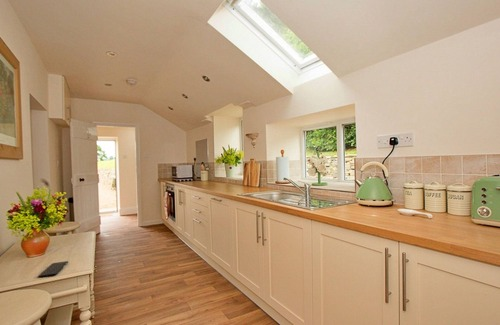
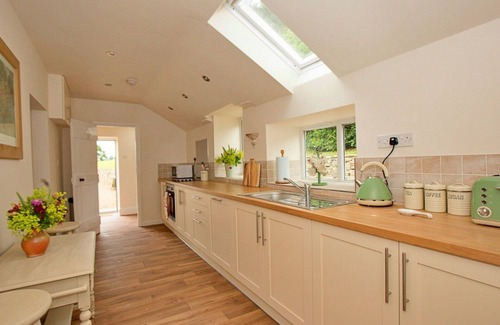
- smartphone (54, 268)
